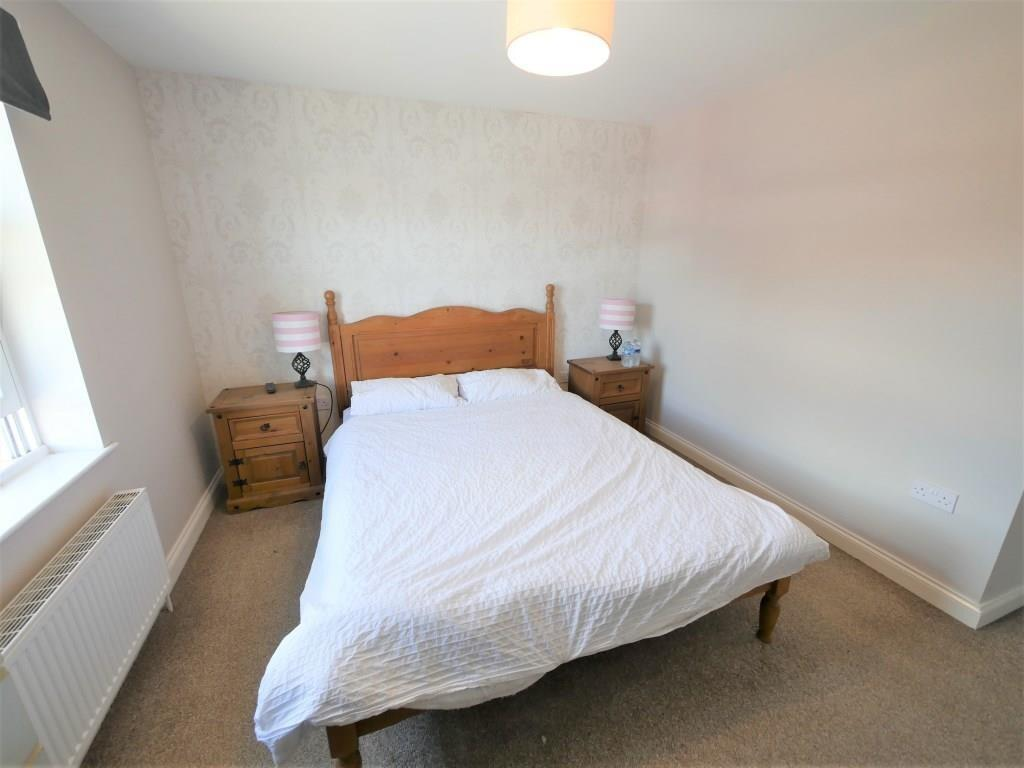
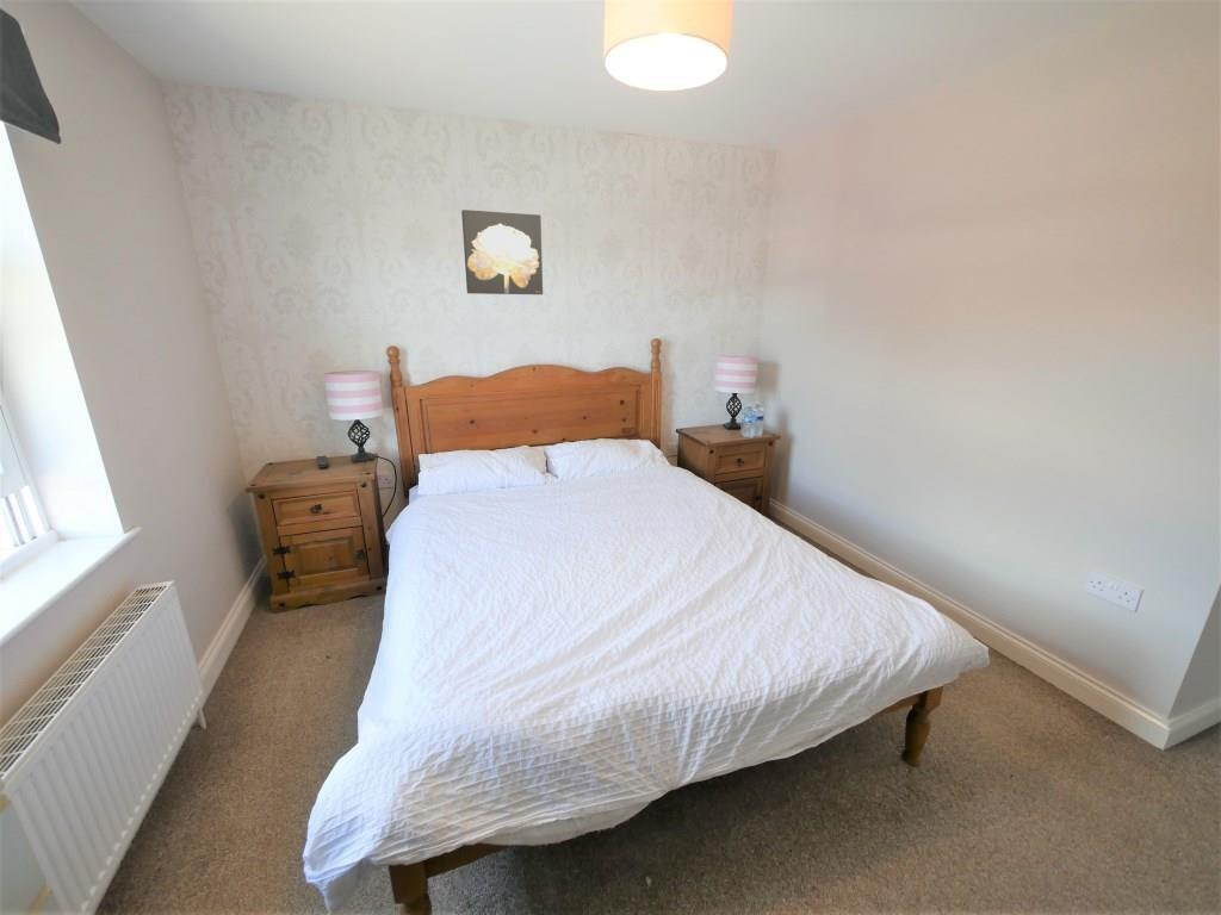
+ wall art (503, 254)
